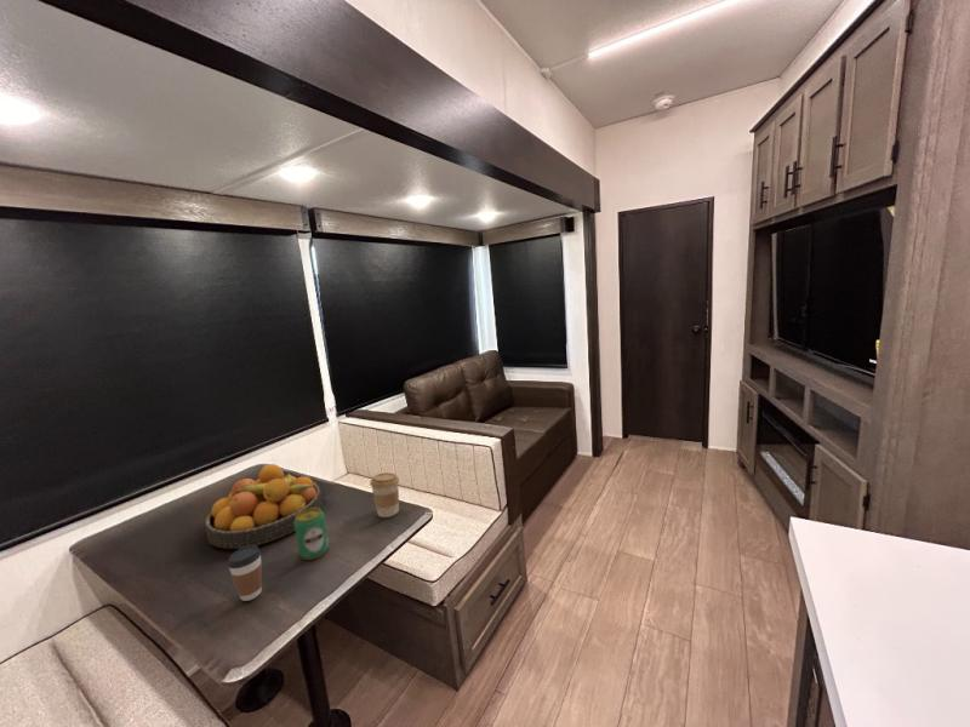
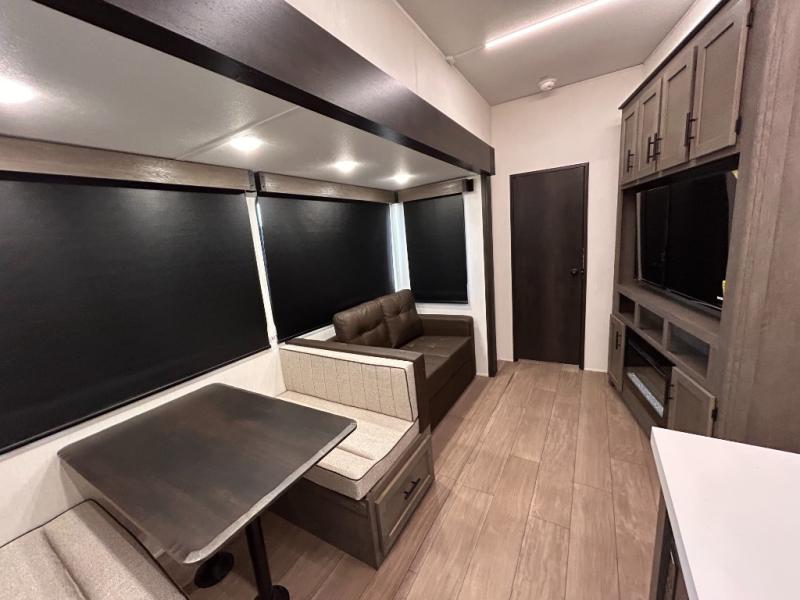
- fruit bowl (264, 497)
- coffee cup (247, 573)
- coffee cup (386, 493)
- beverage can (312, 533)
